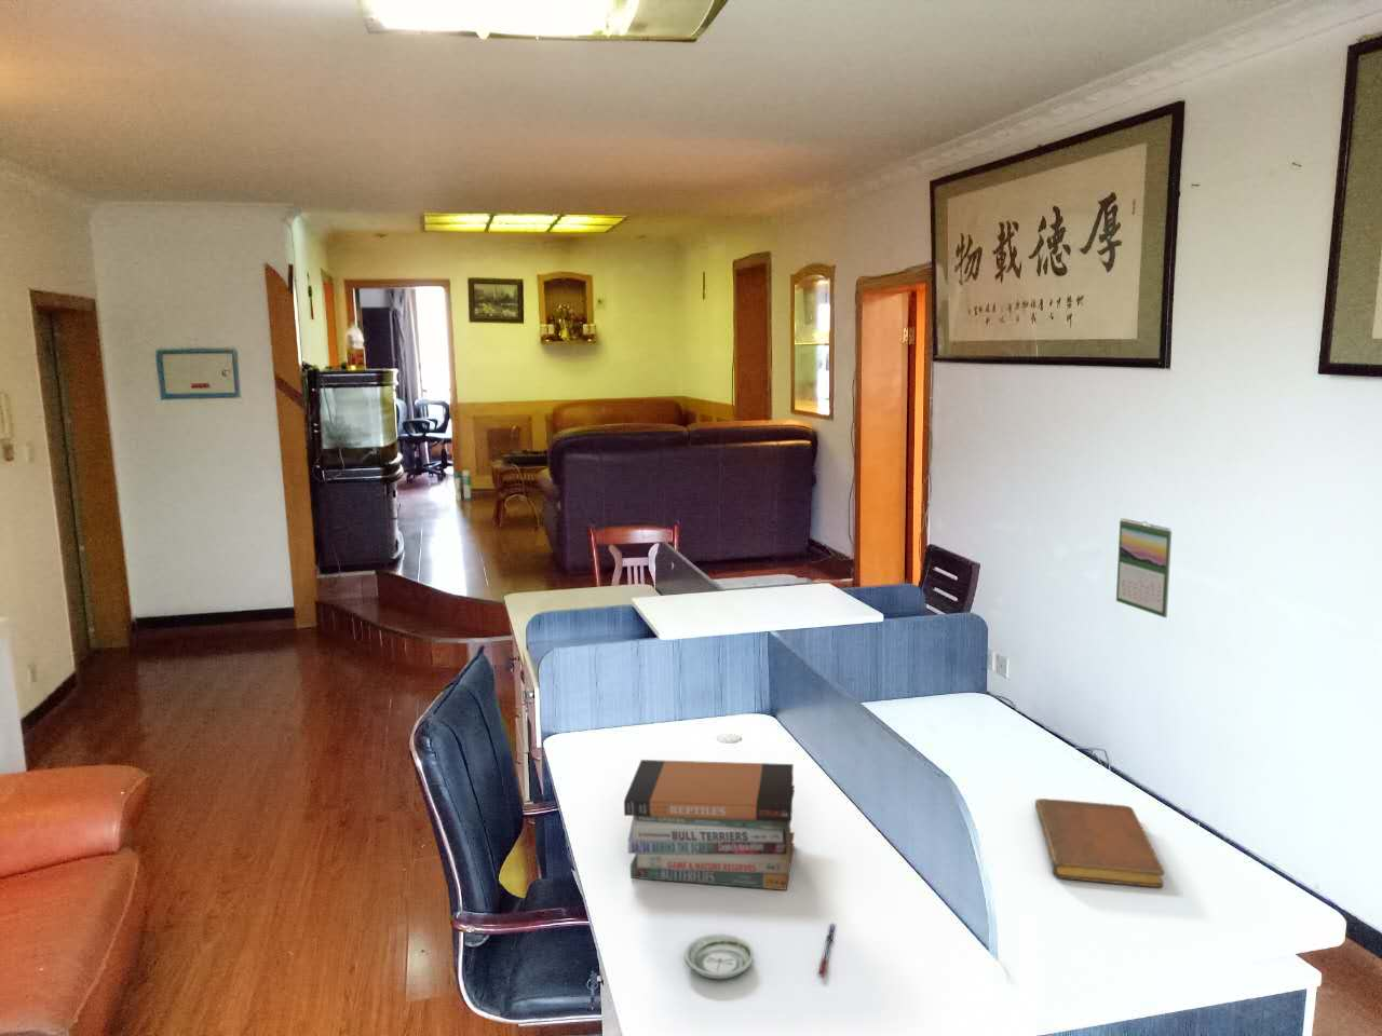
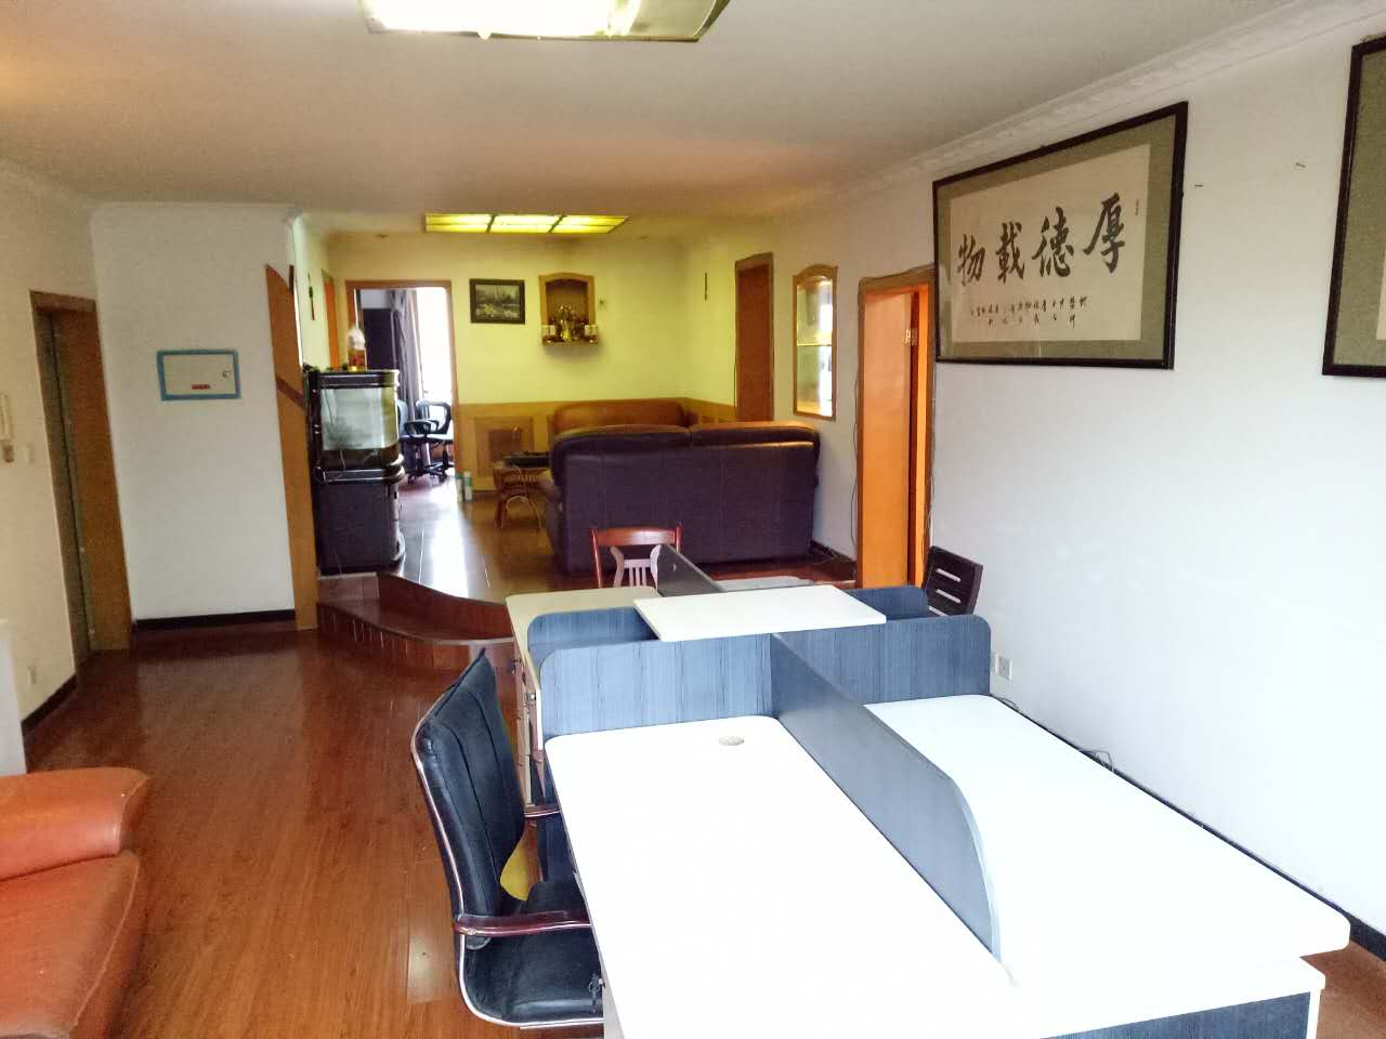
- calendar (1143, 566)
- pen (827, 947)
- notebook (1094, 839)
- saucer (719, 961)
- book stack (711, 822)
